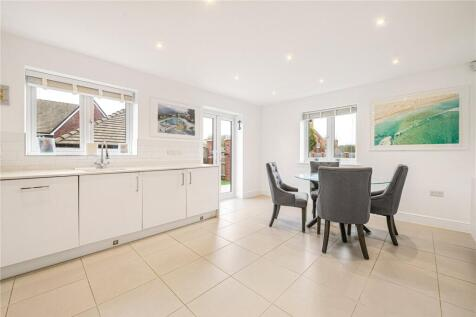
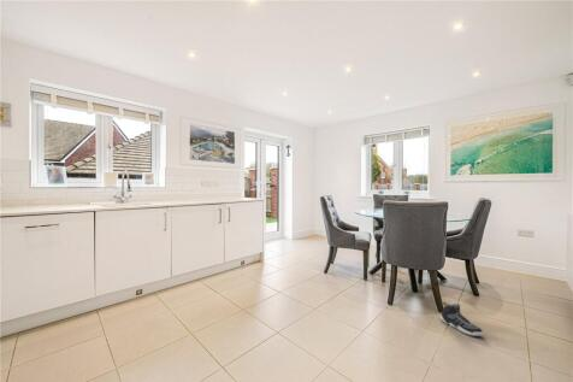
+ sneaker (460, 317)
